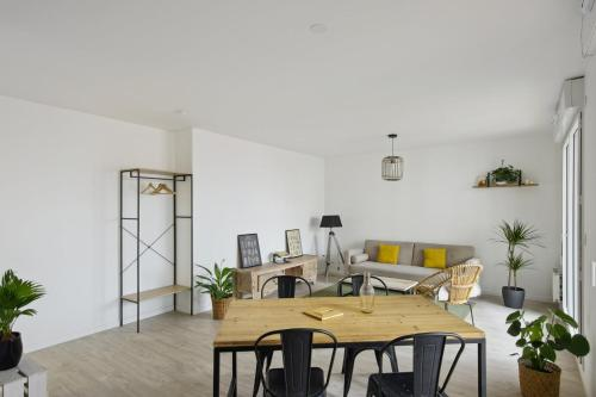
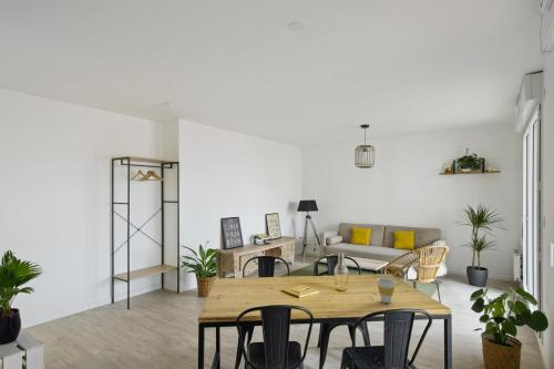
+ cup (386, 290)
